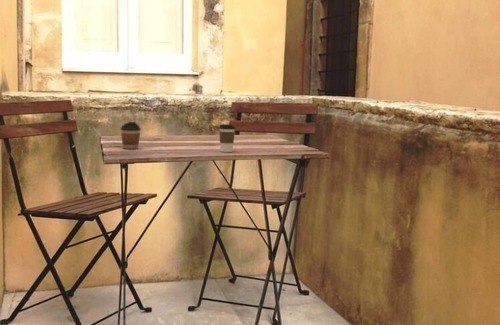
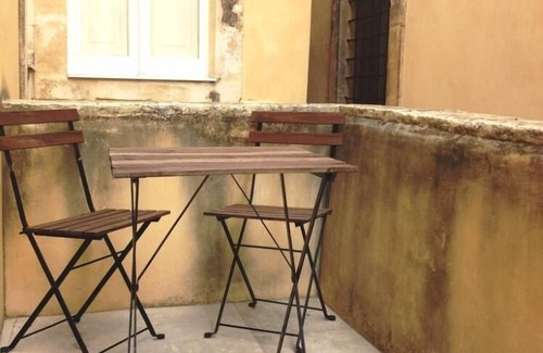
- coffee cup (226, 138)
- coffee cup (130, 134)
